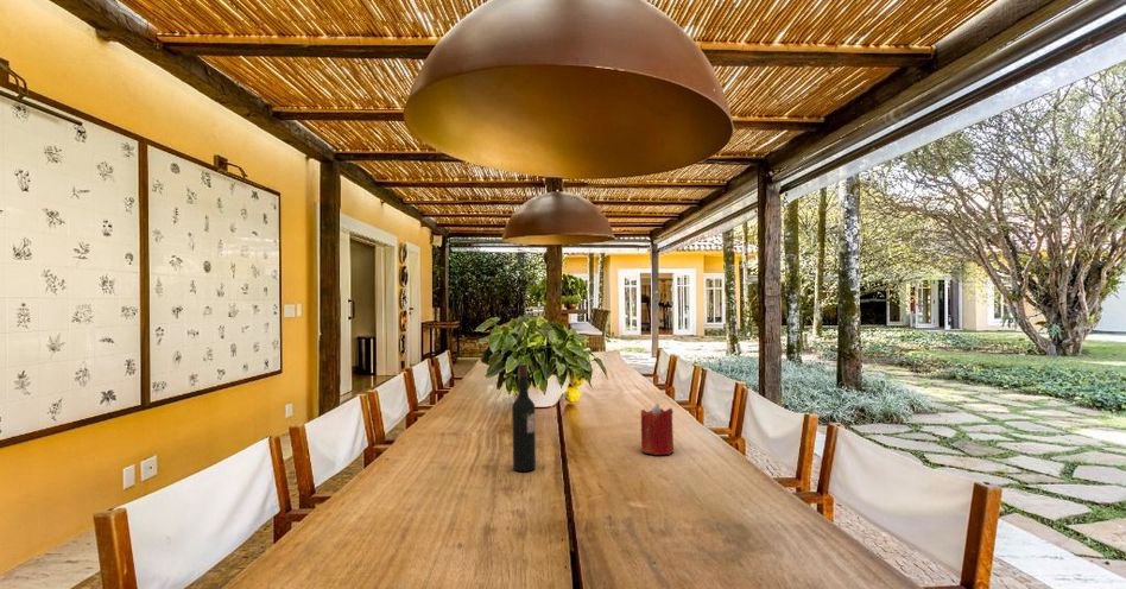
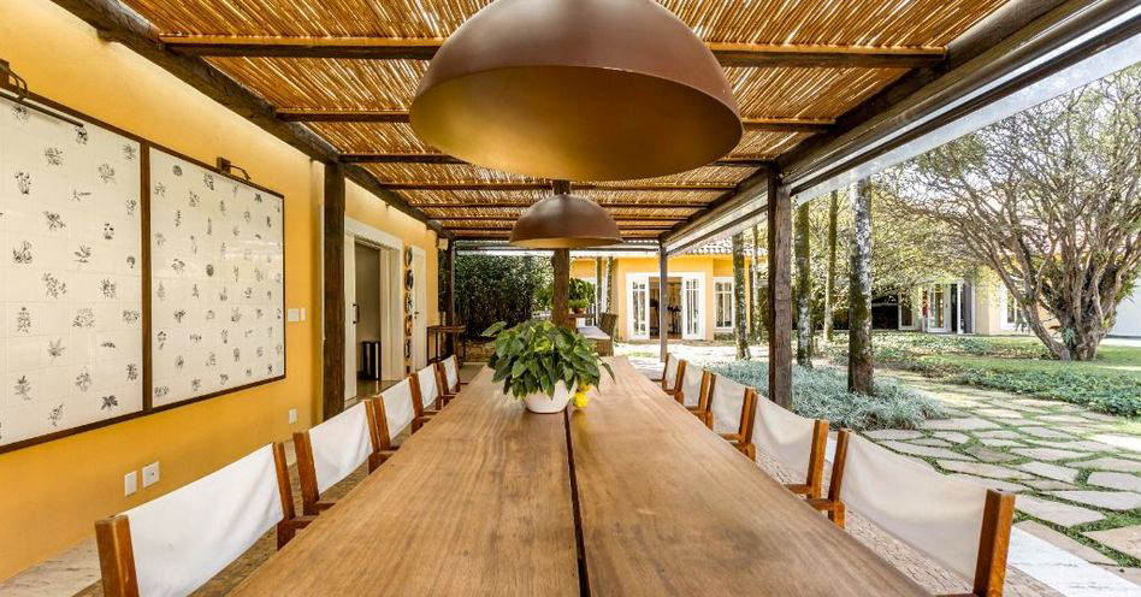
- candle (657, 426)
- wine bottle (523, 416)
